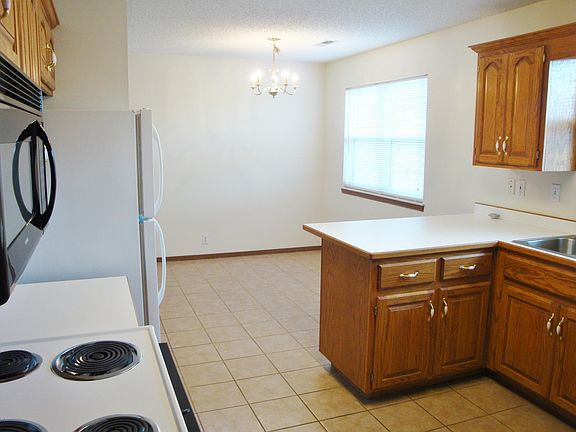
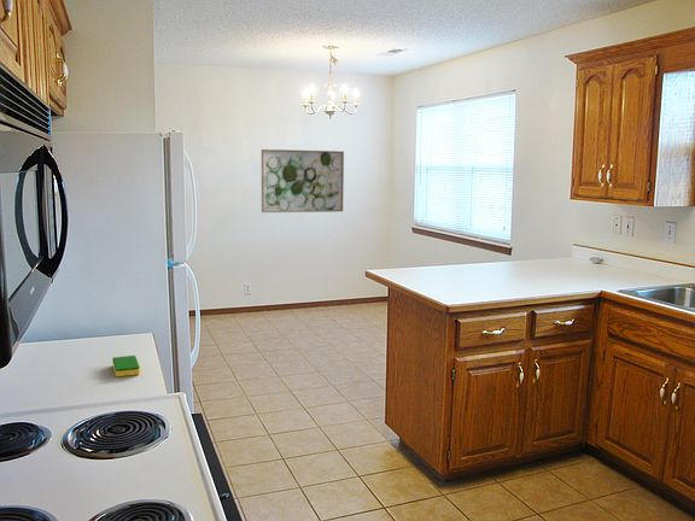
+ wall art (303, 181)
+ dish sponge (125, 365)
